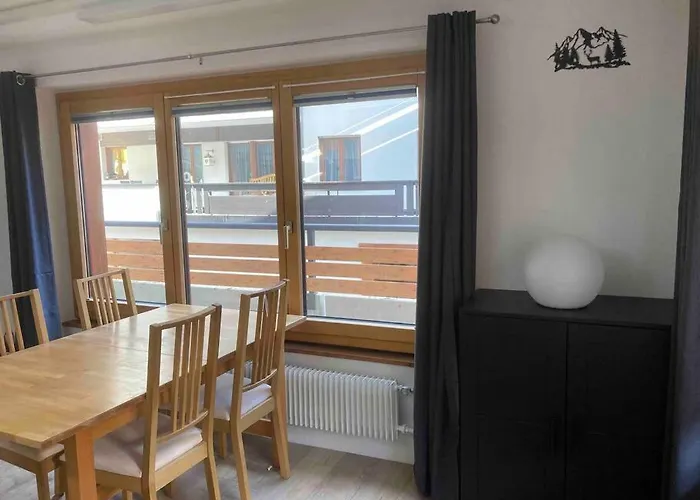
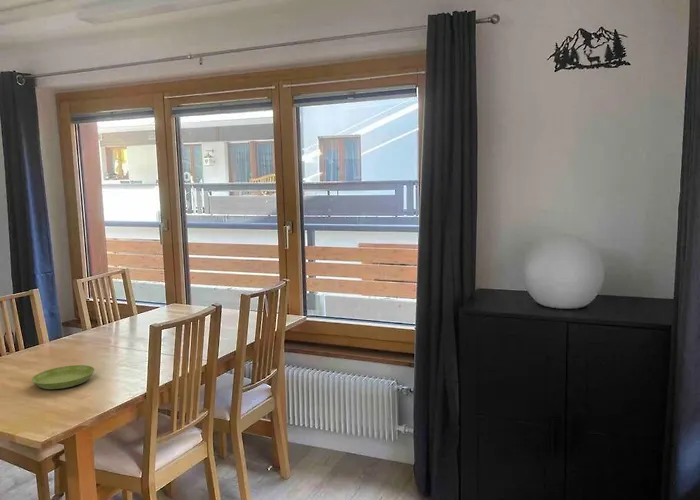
+ saucer (64, 377)
